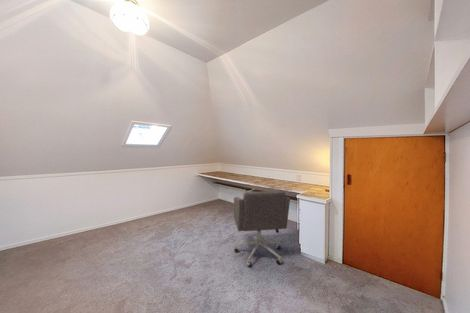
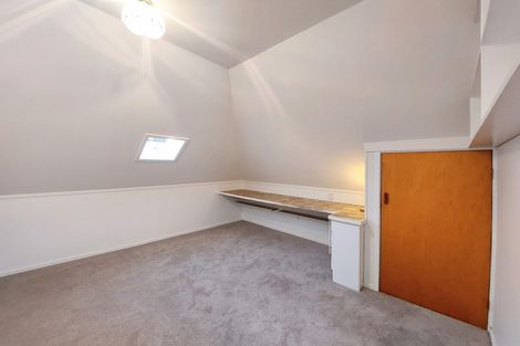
- office chair (259, 220)
